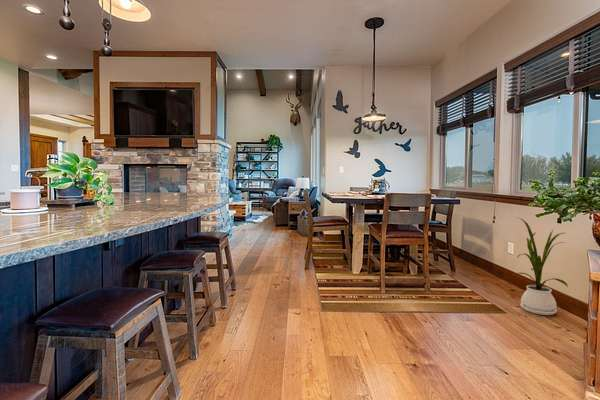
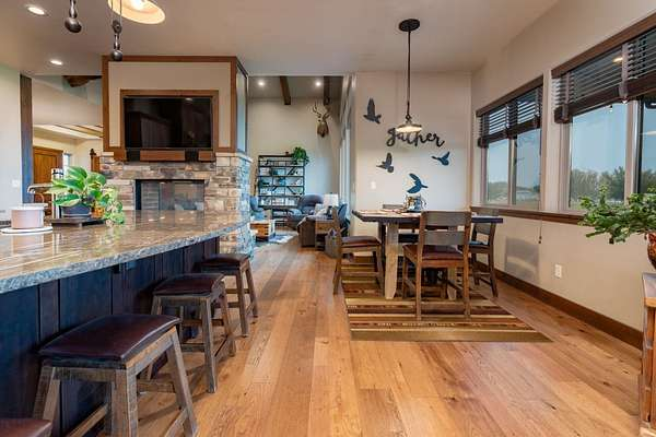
- house plant (537, 264)
